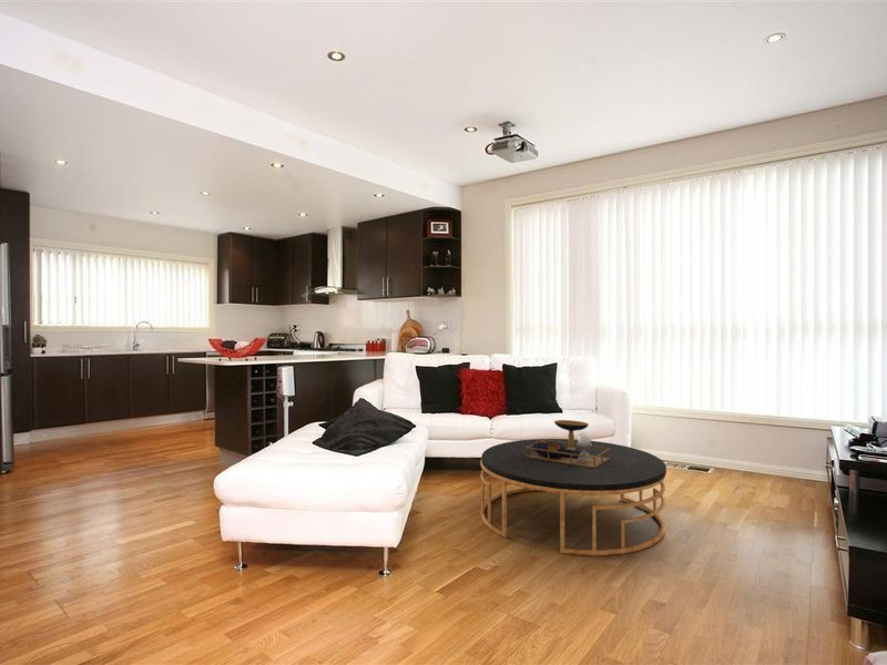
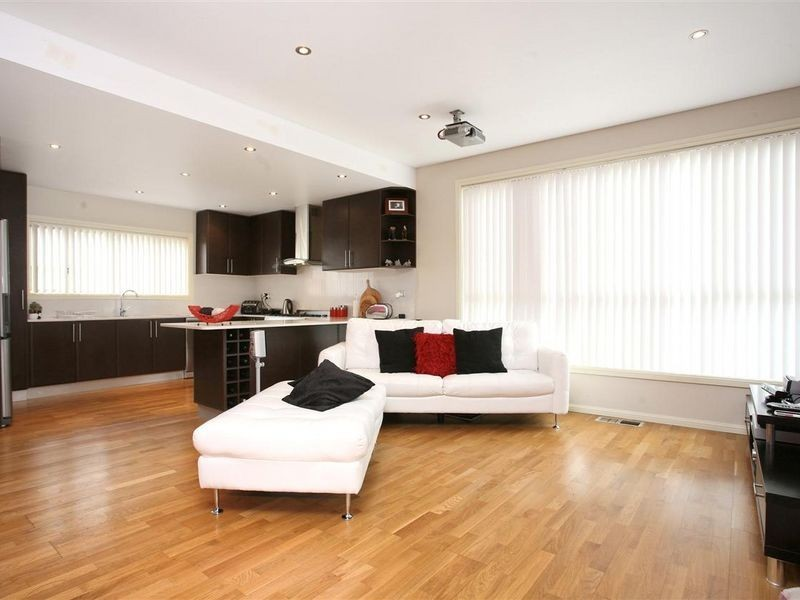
- coffee table (569, 470)
